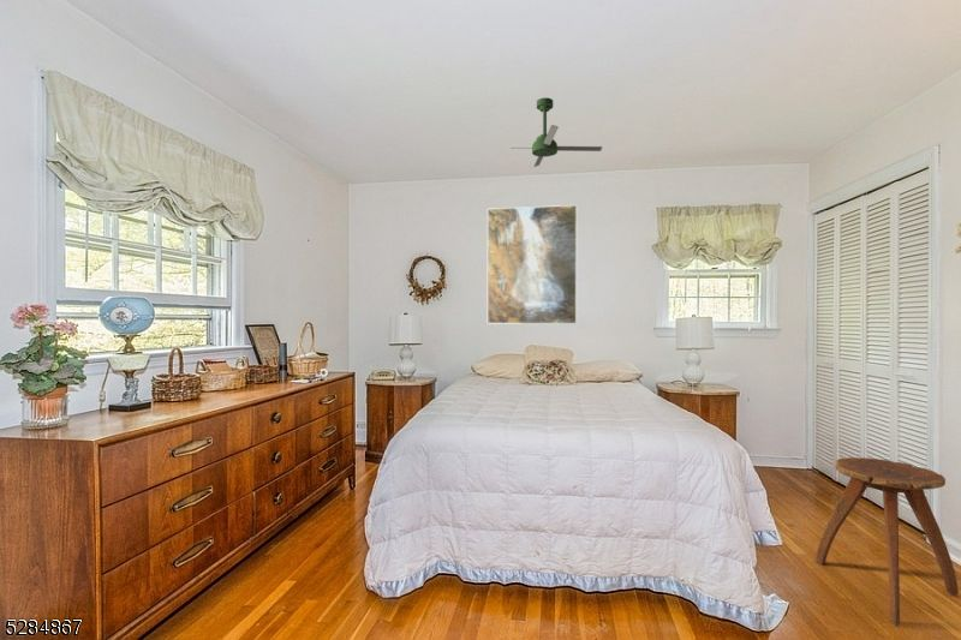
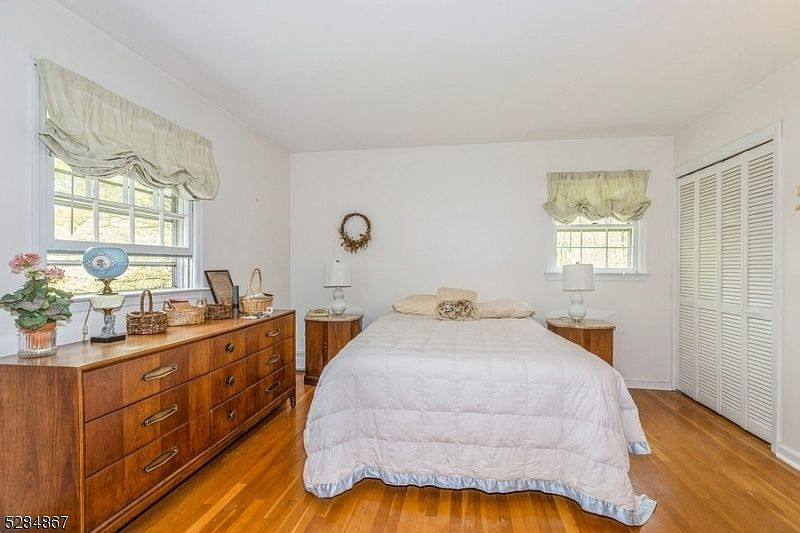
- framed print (531, 265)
- stool (885, 525)
- ceiling fan (544, 127)
